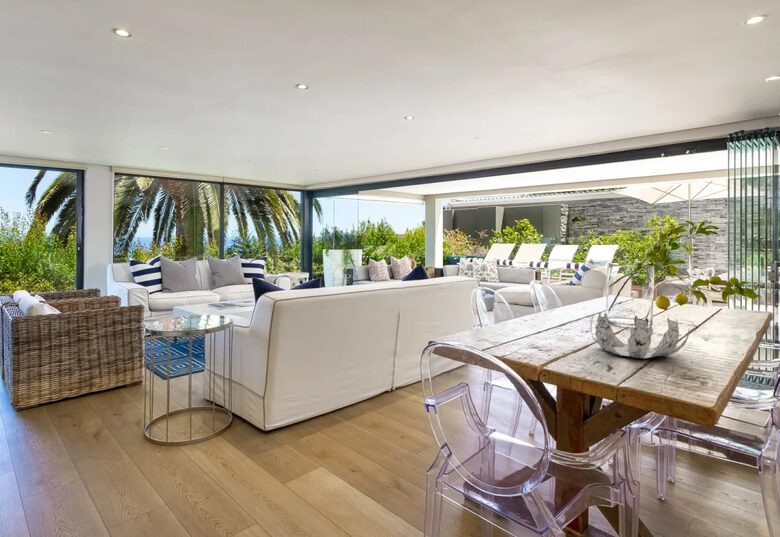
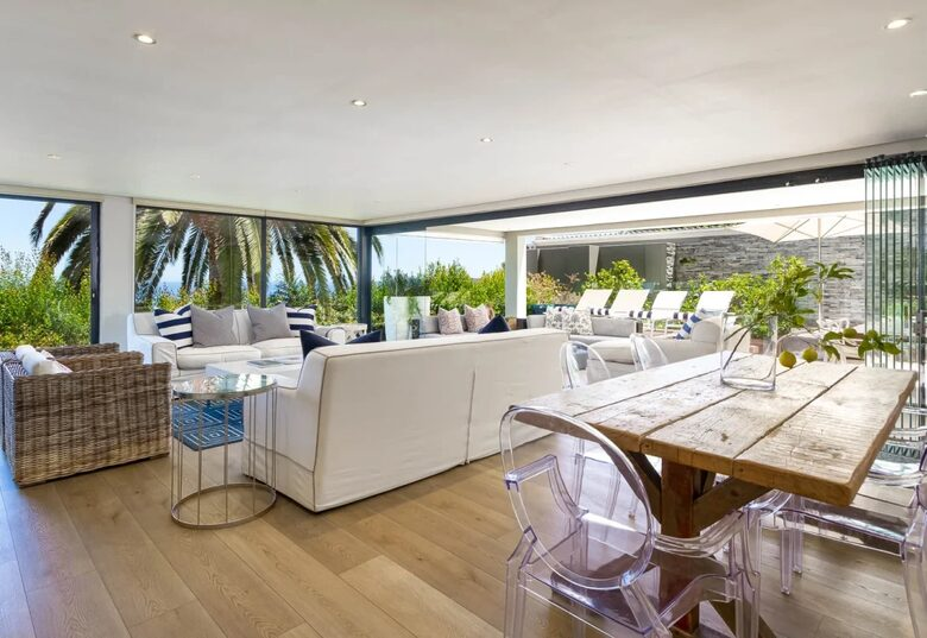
- decorative bowl (634, 330)
